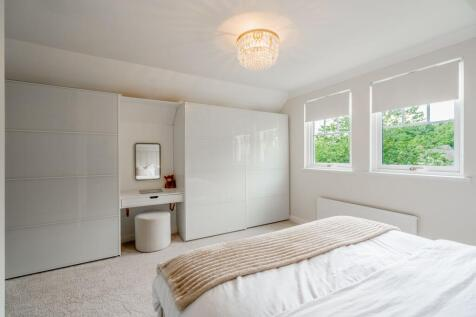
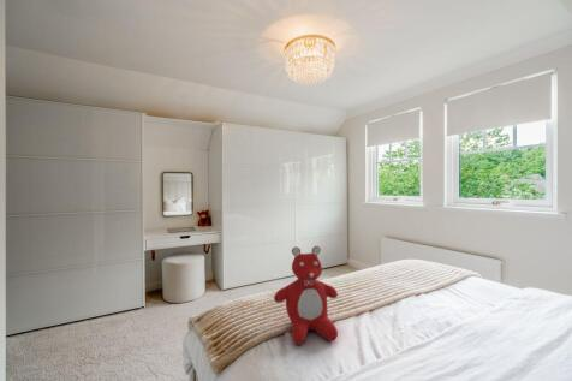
+ teddy bear (309, 288)
